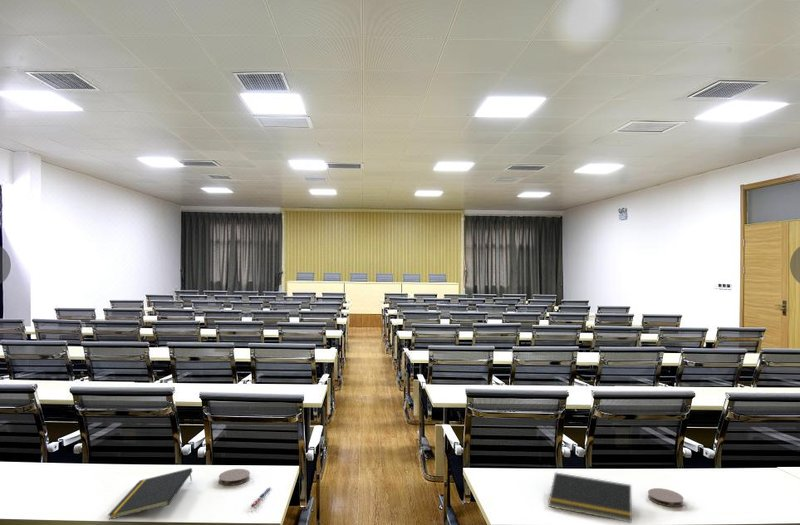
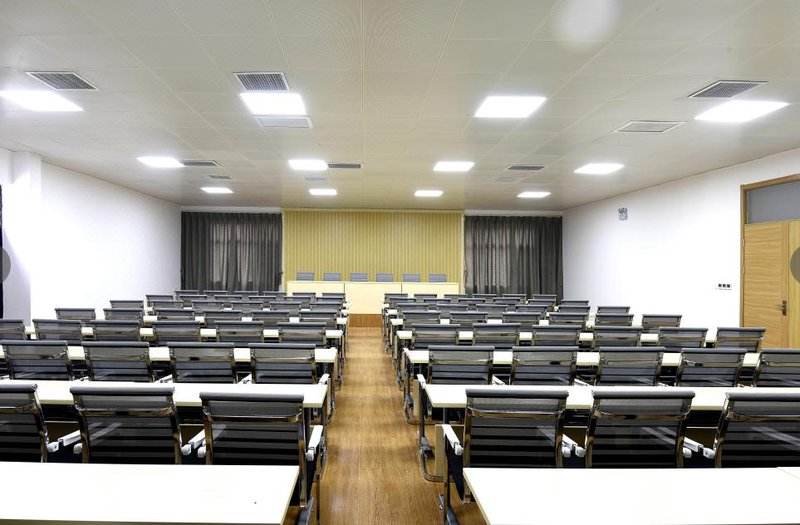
- notepad (590, 495)
- coaster (665, 497)
- coaster (234, 476)
- notepad (153, 491)
- pen (261, 496)
